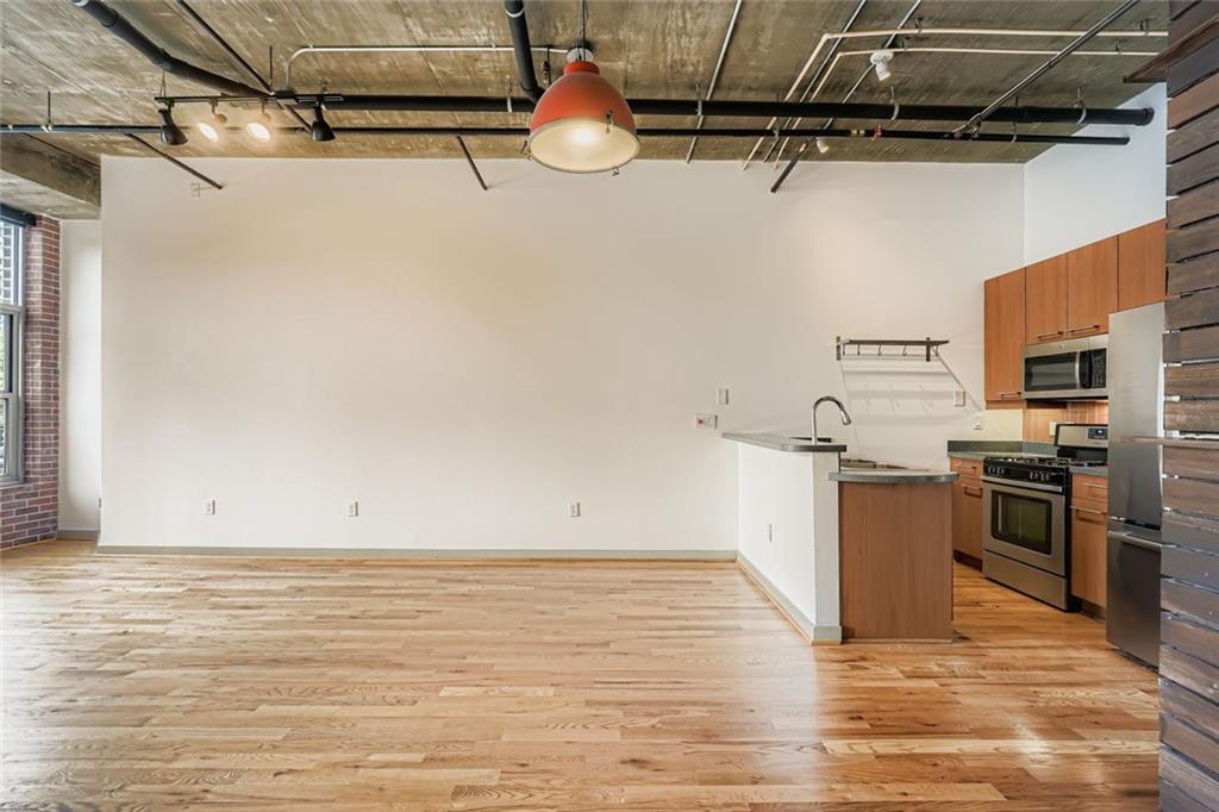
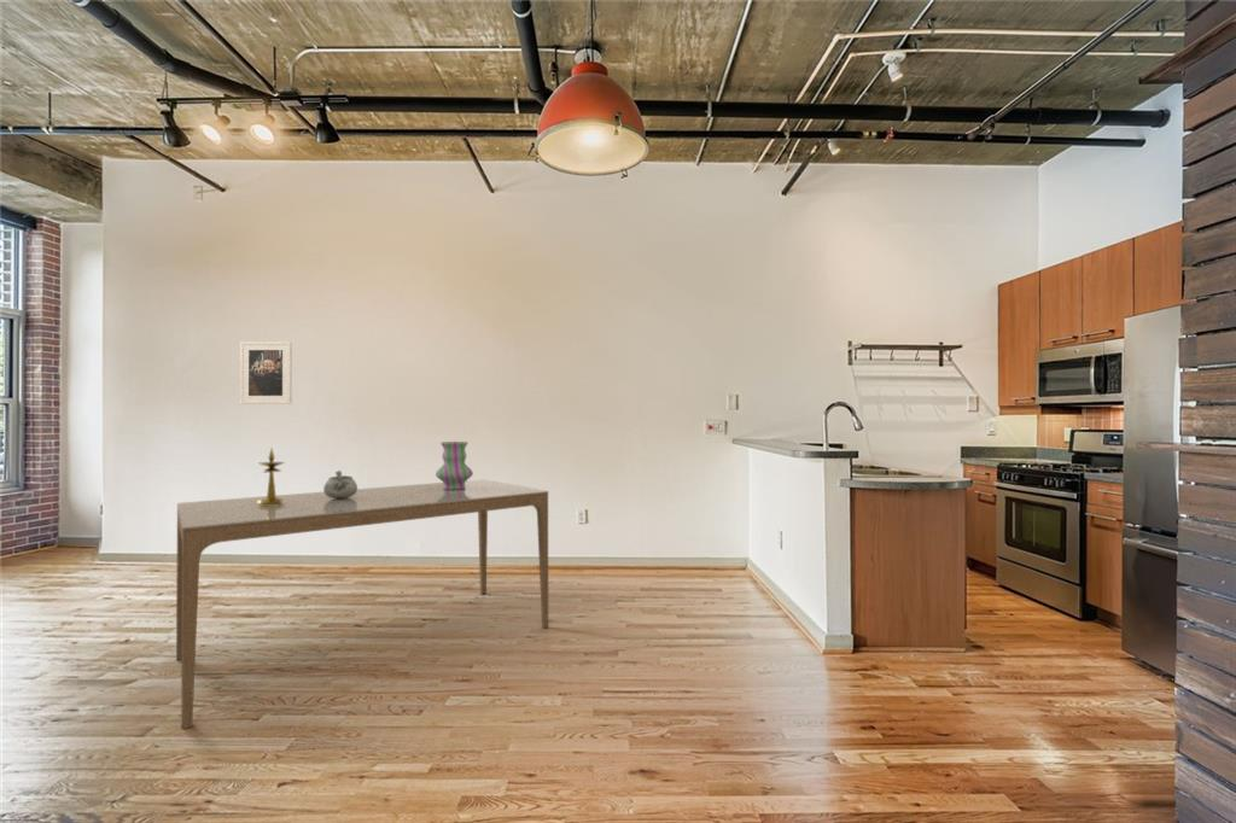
+ dining table (372, 524)
+ decorative bowl (340, 484)
+ candlestick (270, 475)
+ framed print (266, 373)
+ vase (454, 465)
